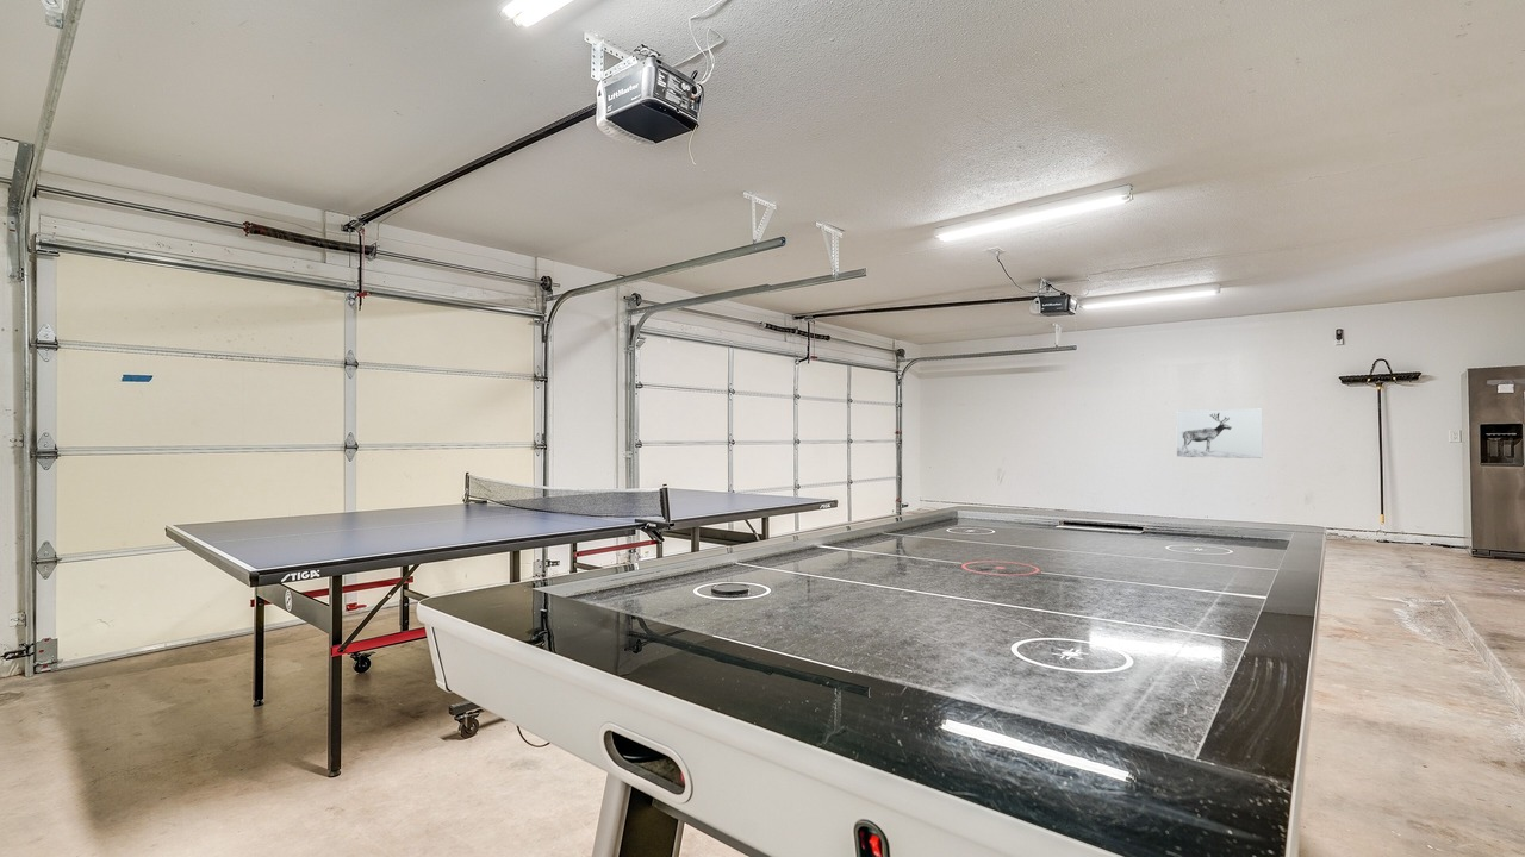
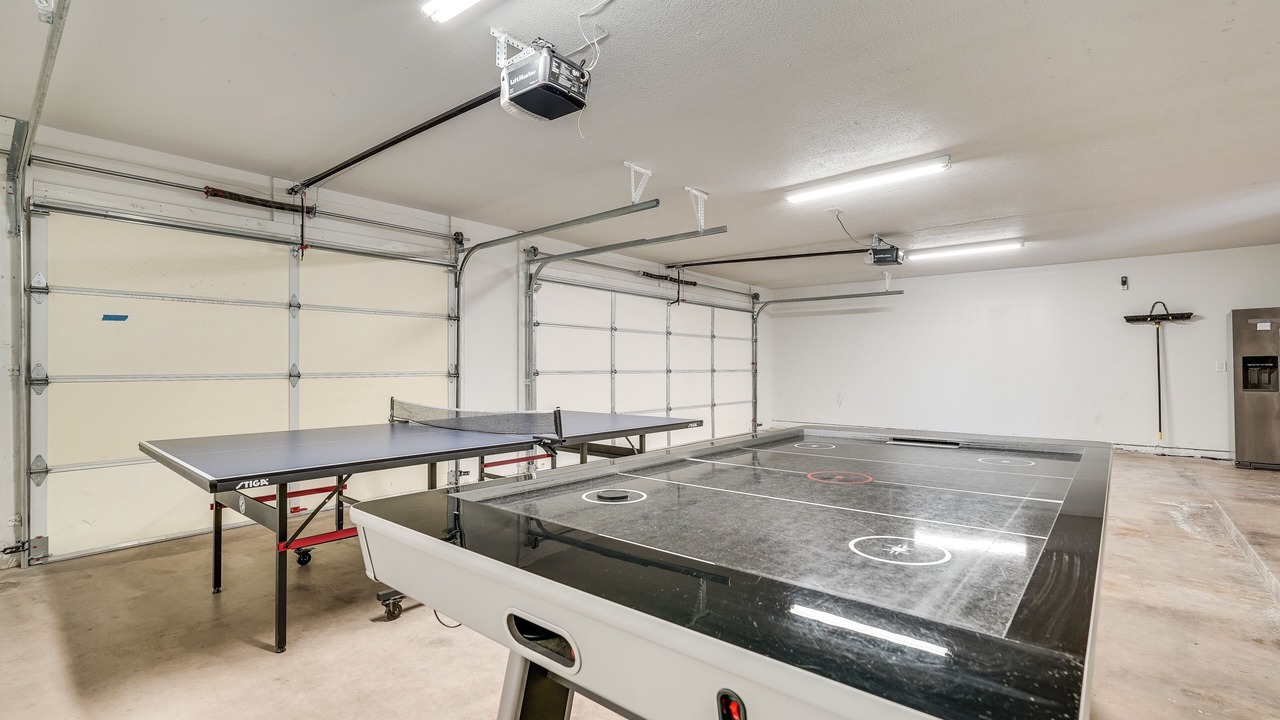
- wall art (1218, 433)
